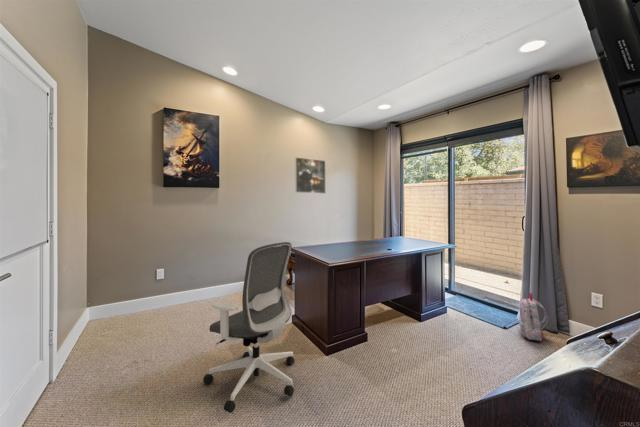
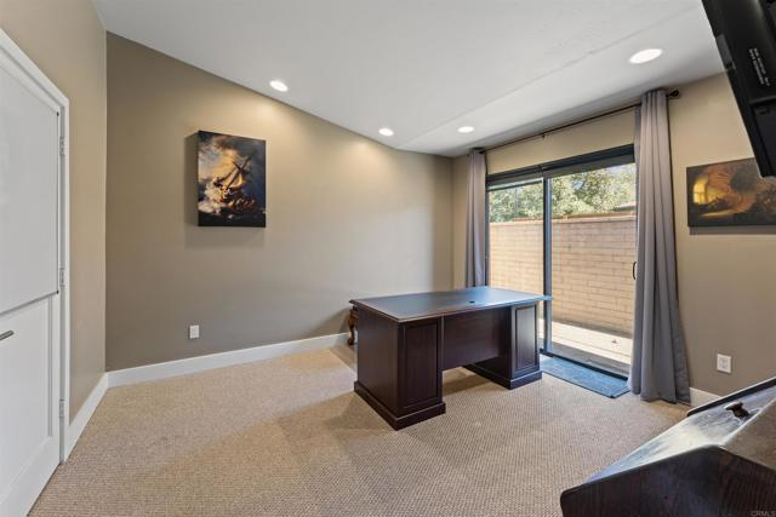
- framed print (310, 176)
- backpack (533, 315)
- office chair (256, 311)
